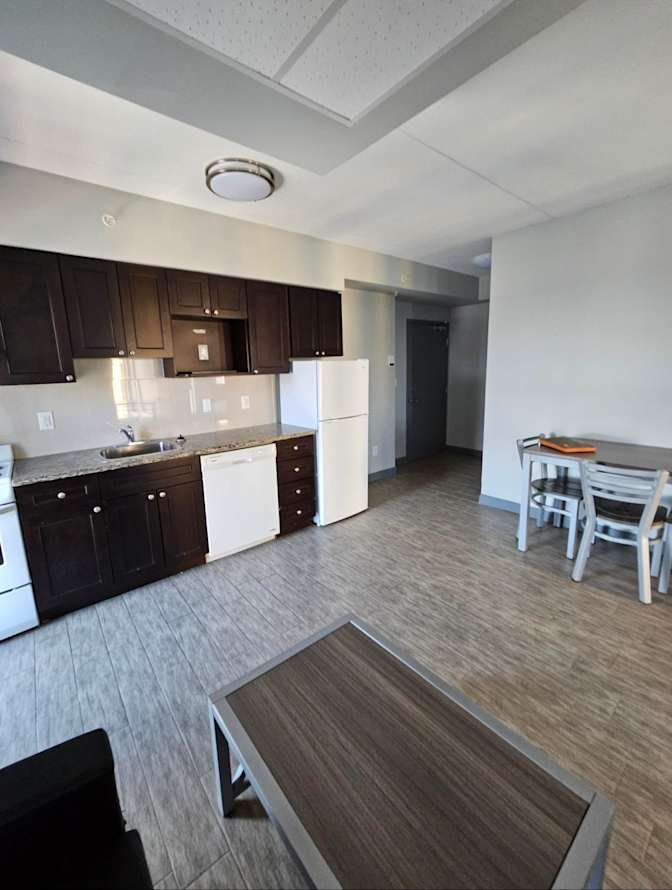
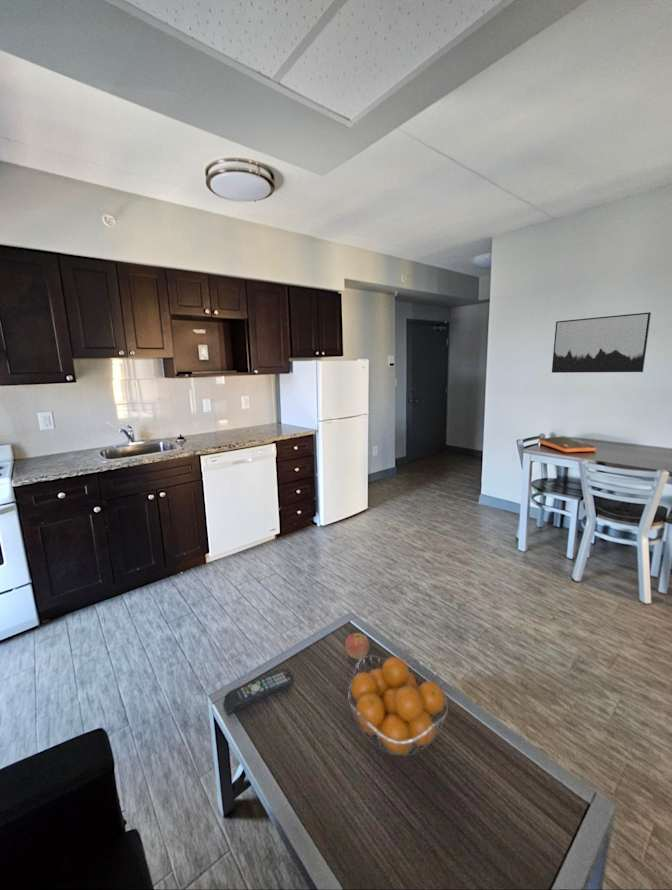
+ wall art (596, 345)
+ fruit basket (396, 705)
+ remote control (259, 690)
+ apple (357, 644)
